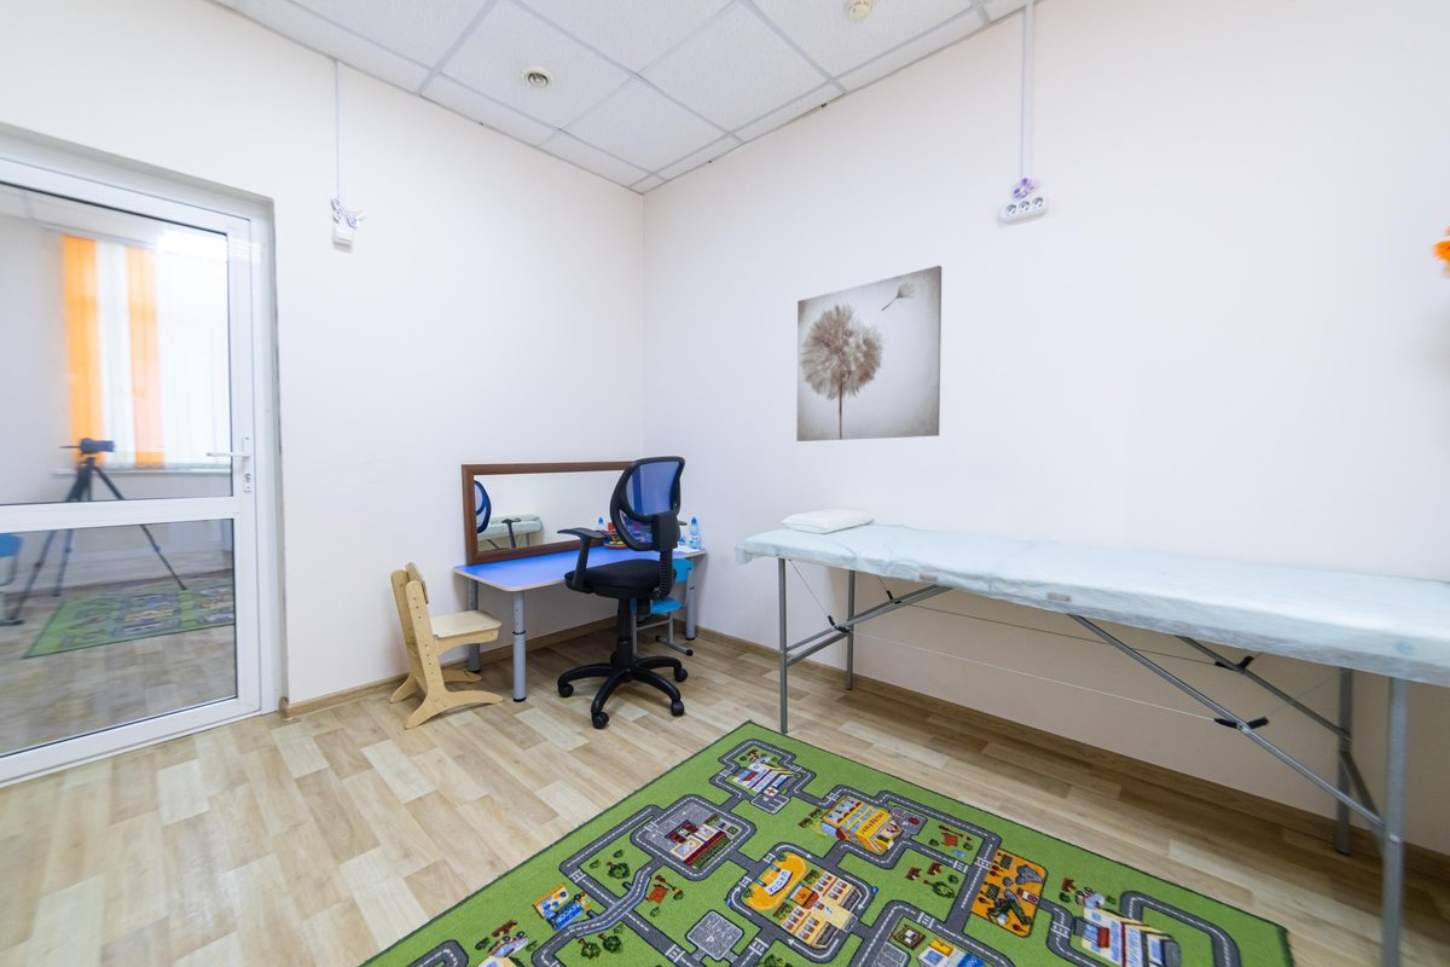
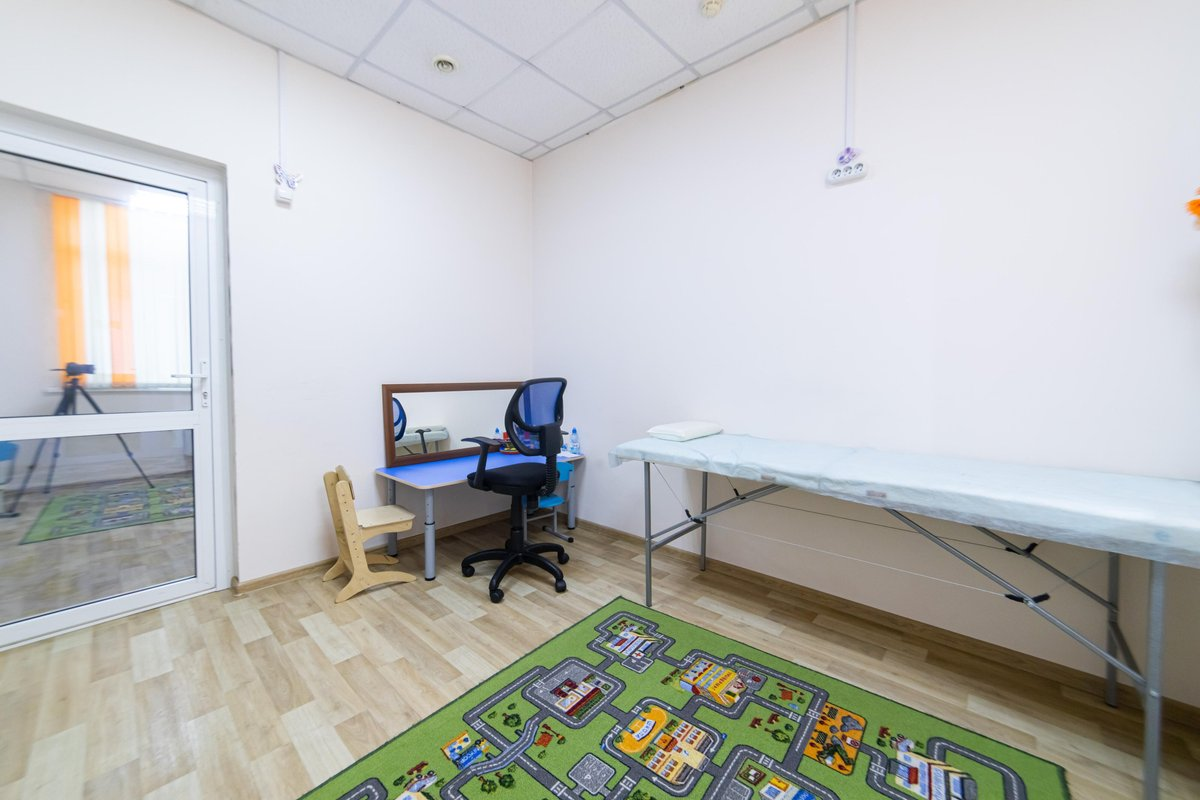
- wall art (862, 361)
